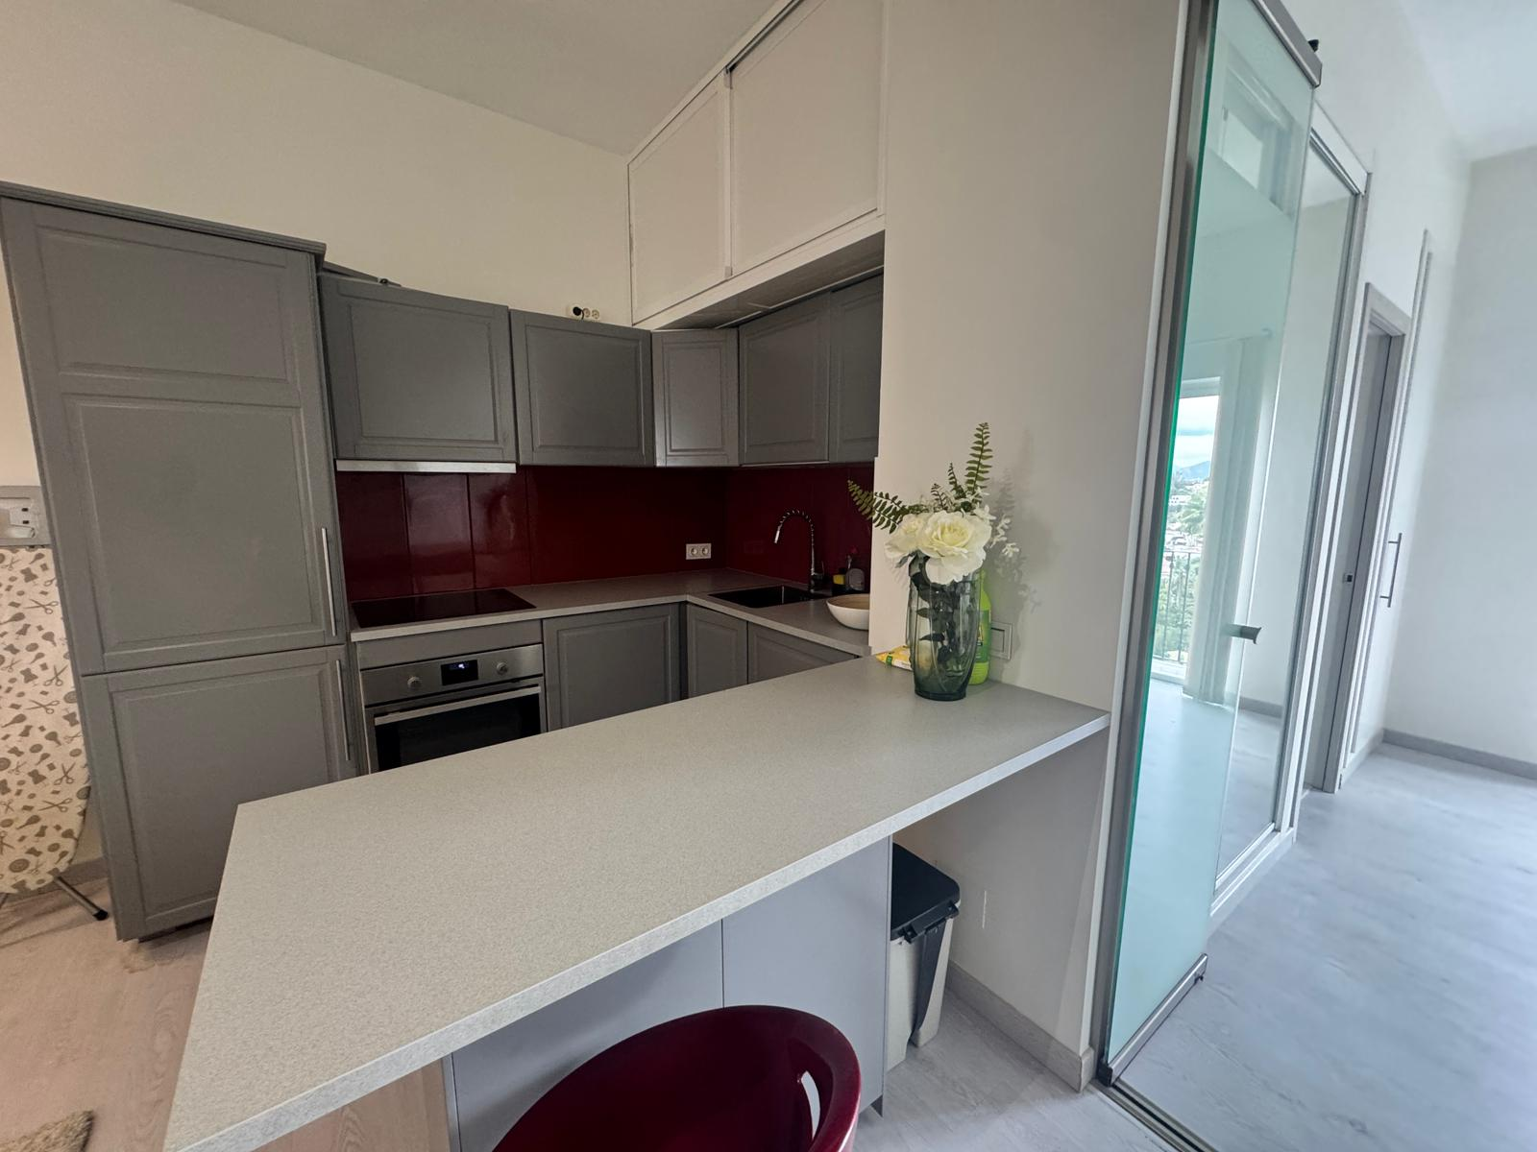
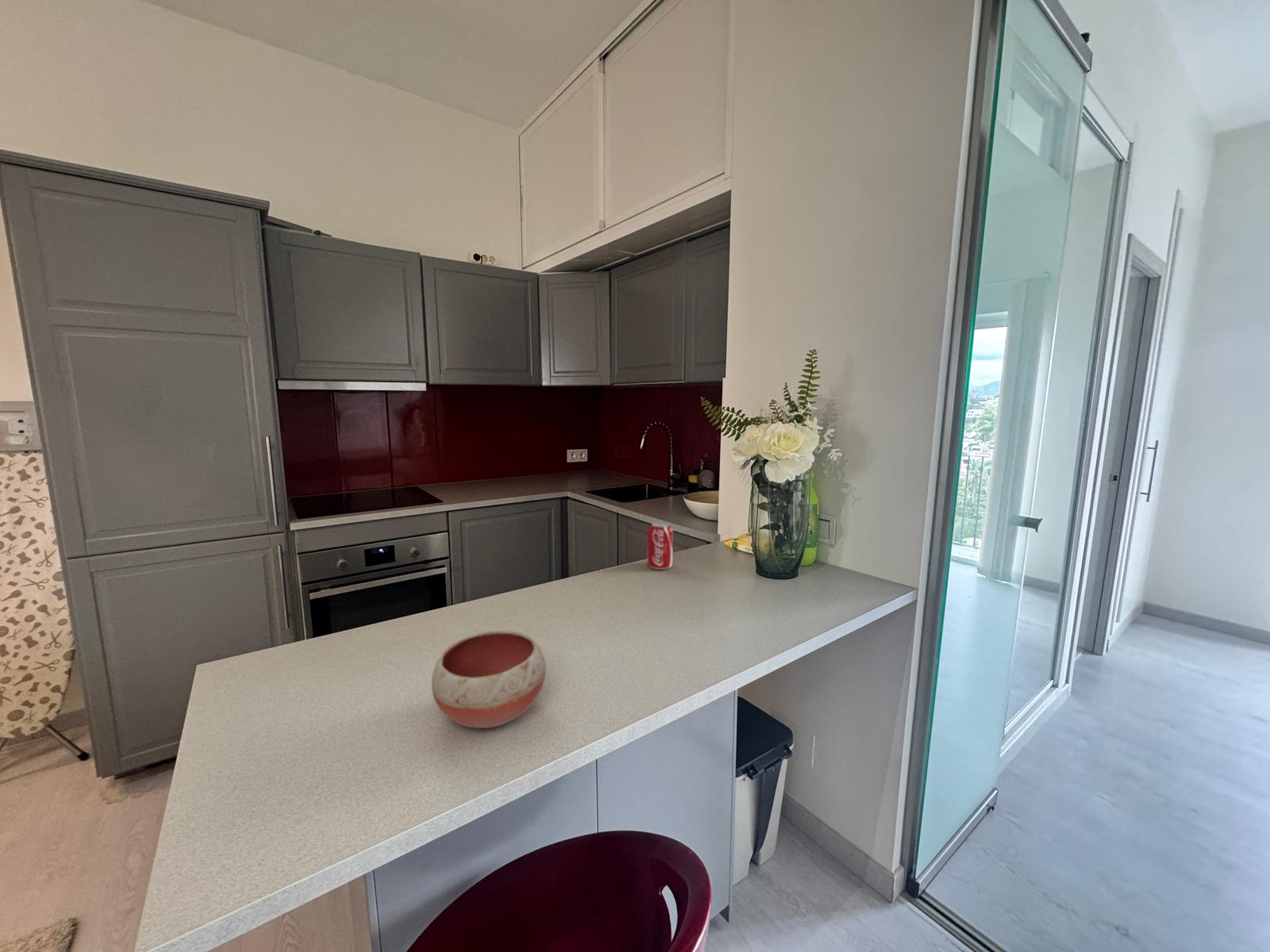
+ beverage can (660, 545)
+ bowl (491, 680)
